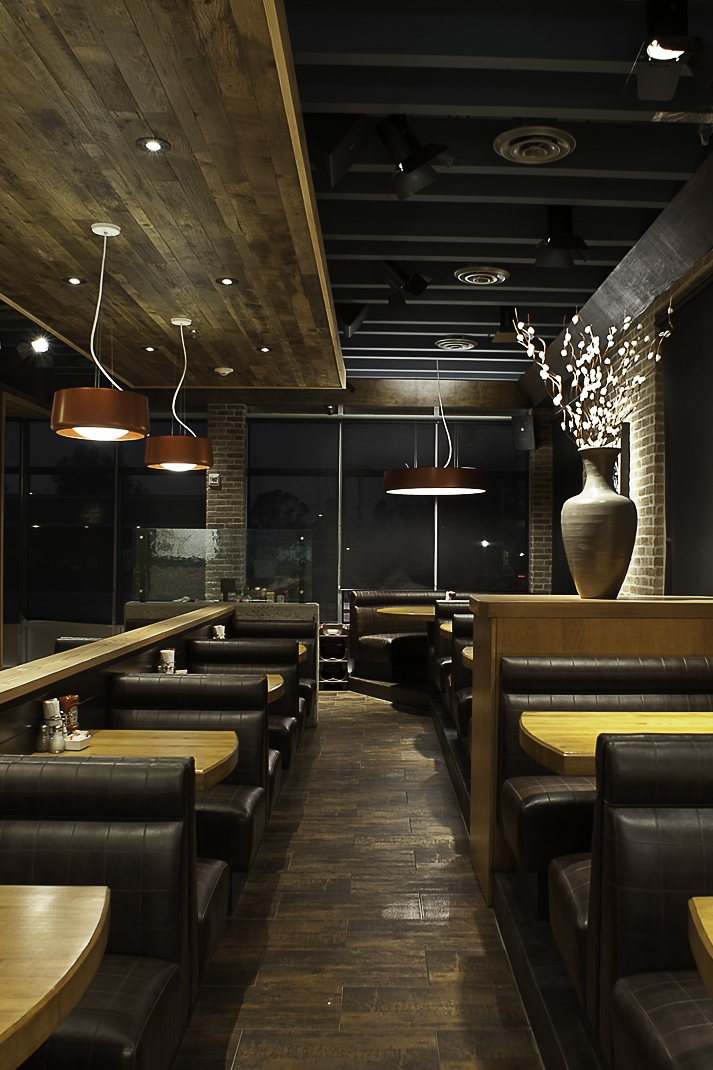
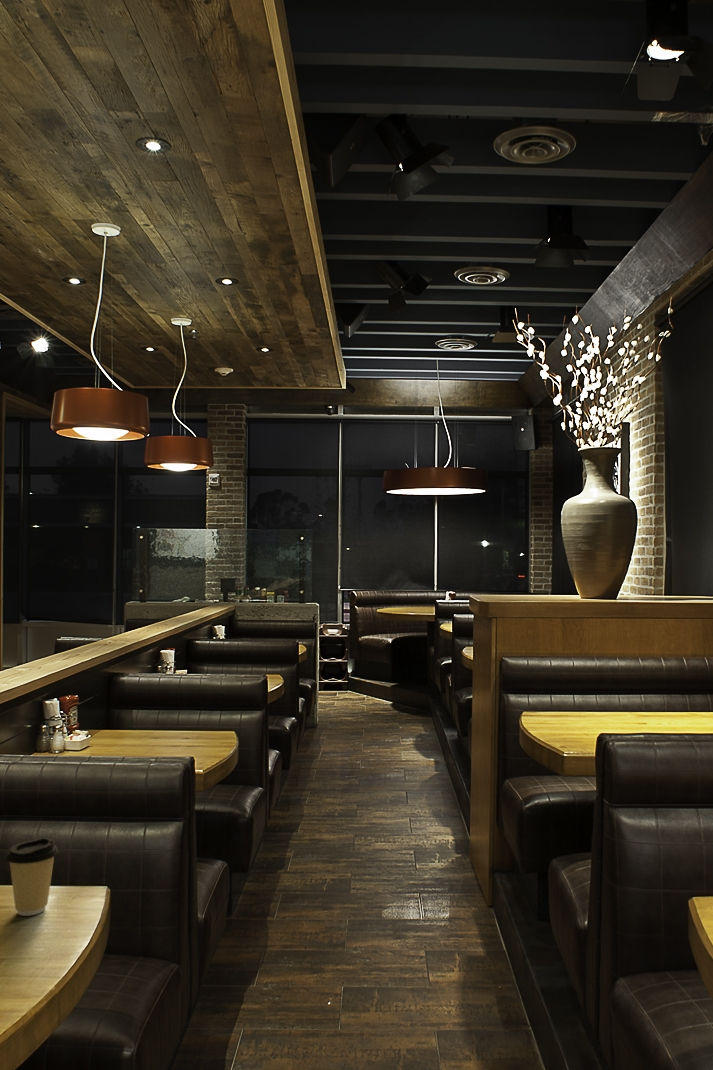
+ coffee cup (31, 876)
